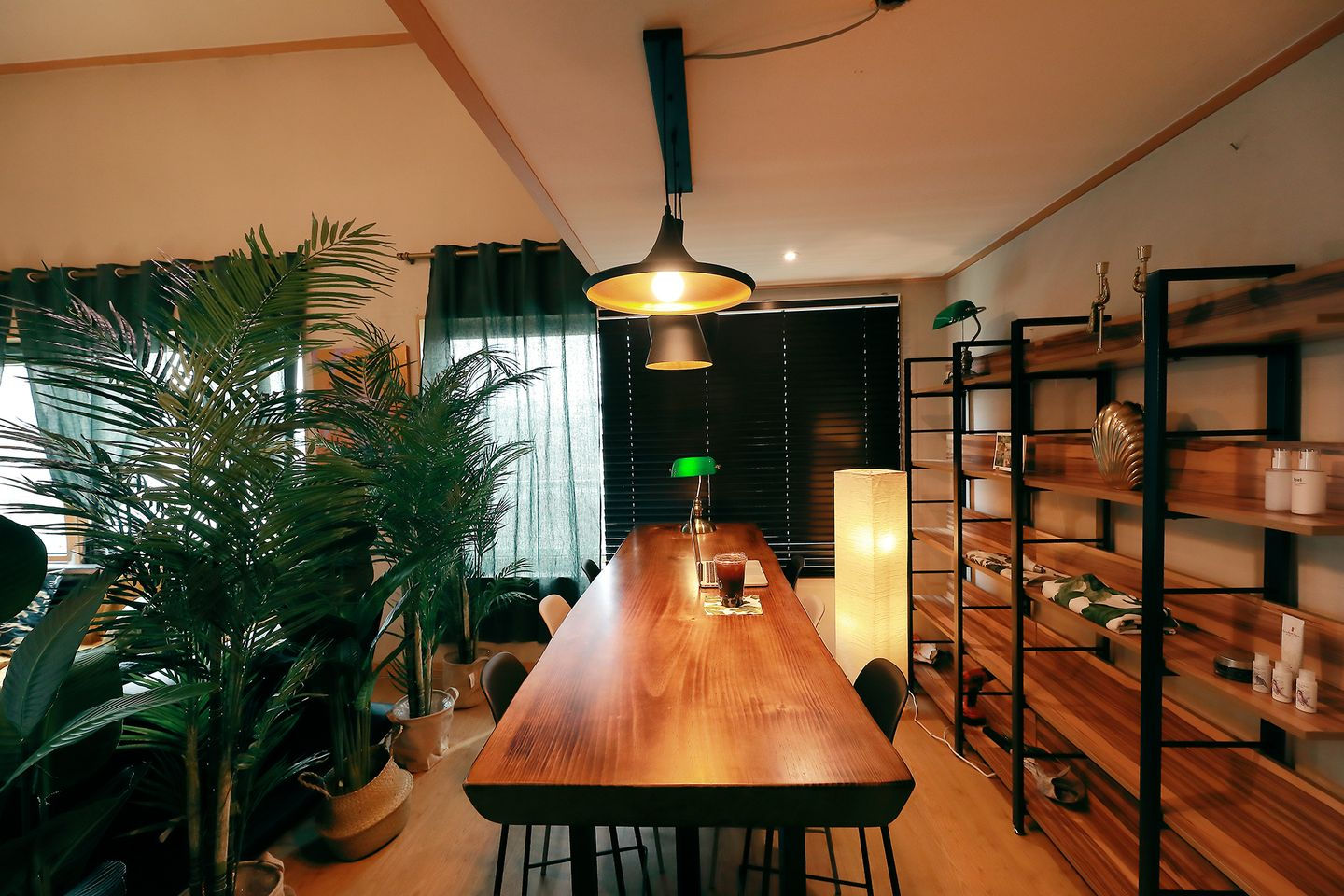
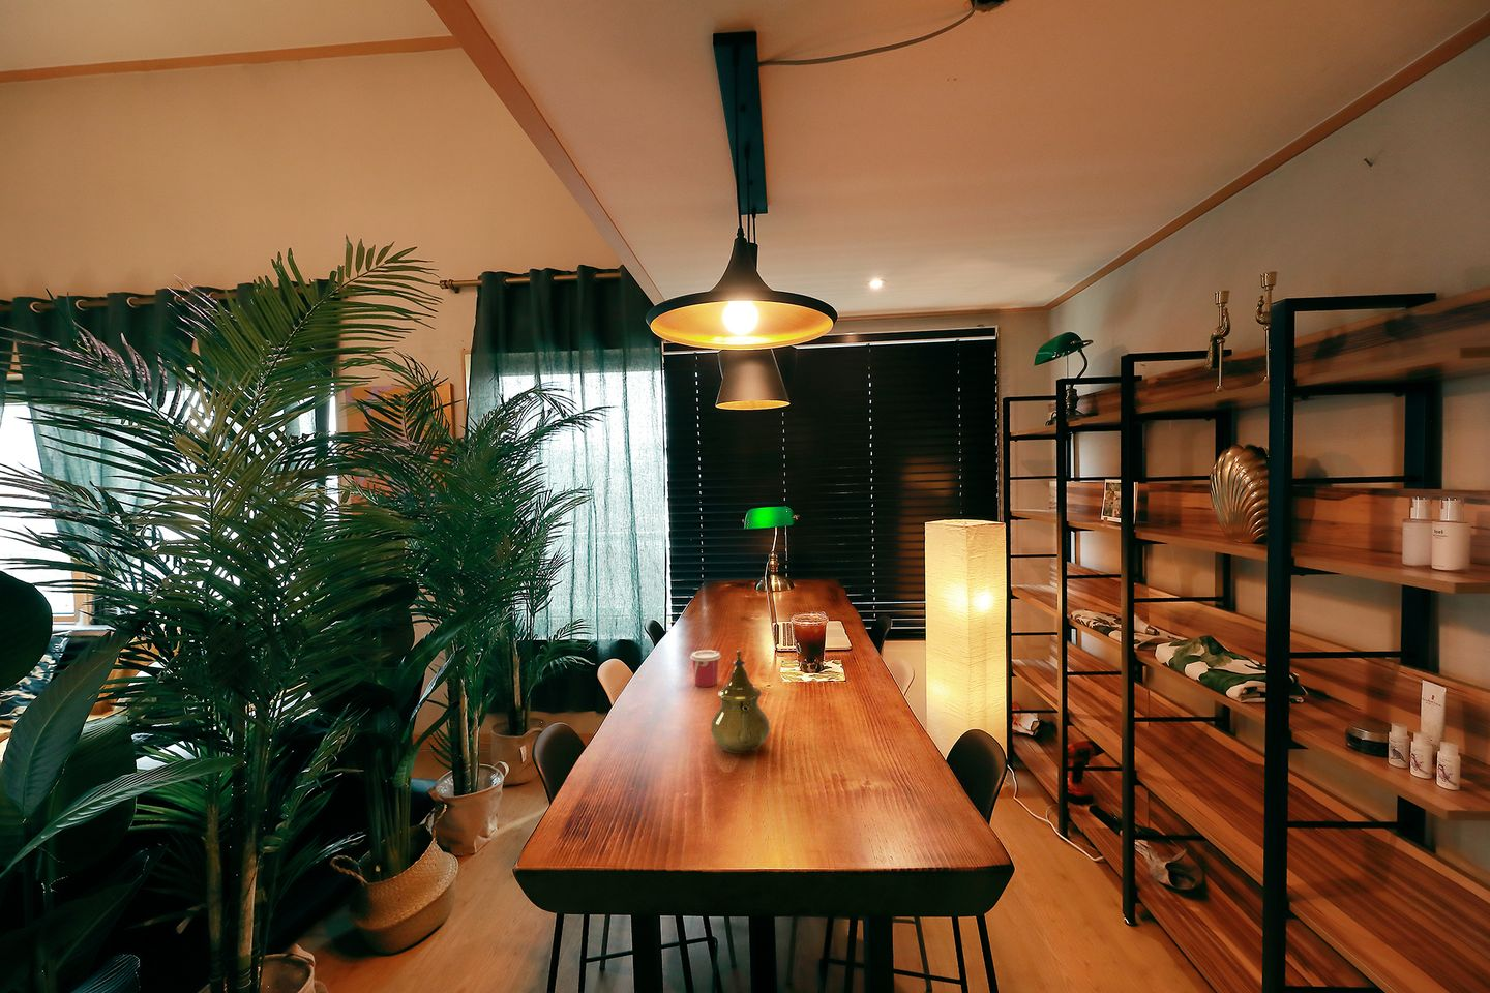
+ cup (706, 668)
+ teapot (738, 697)
